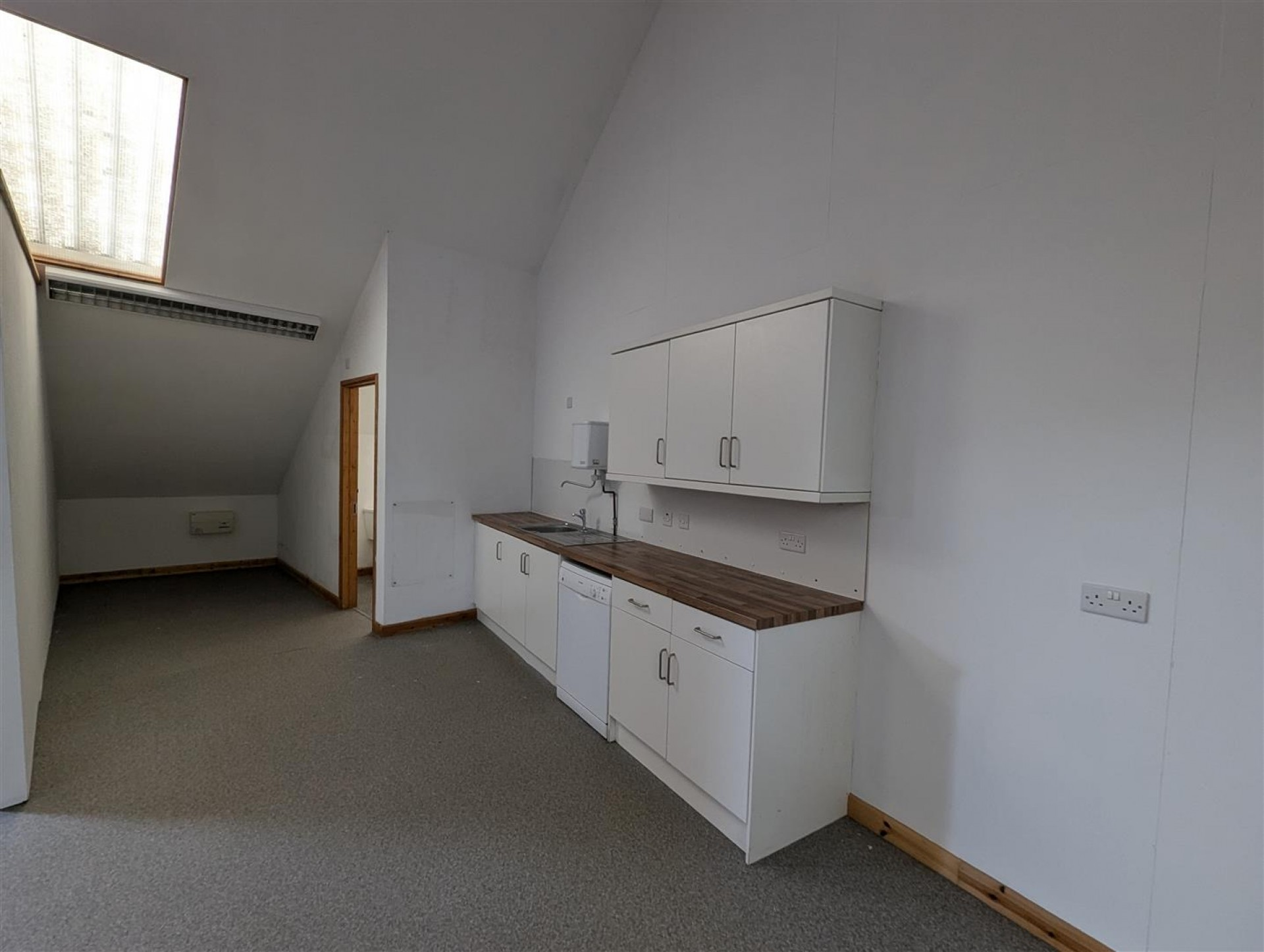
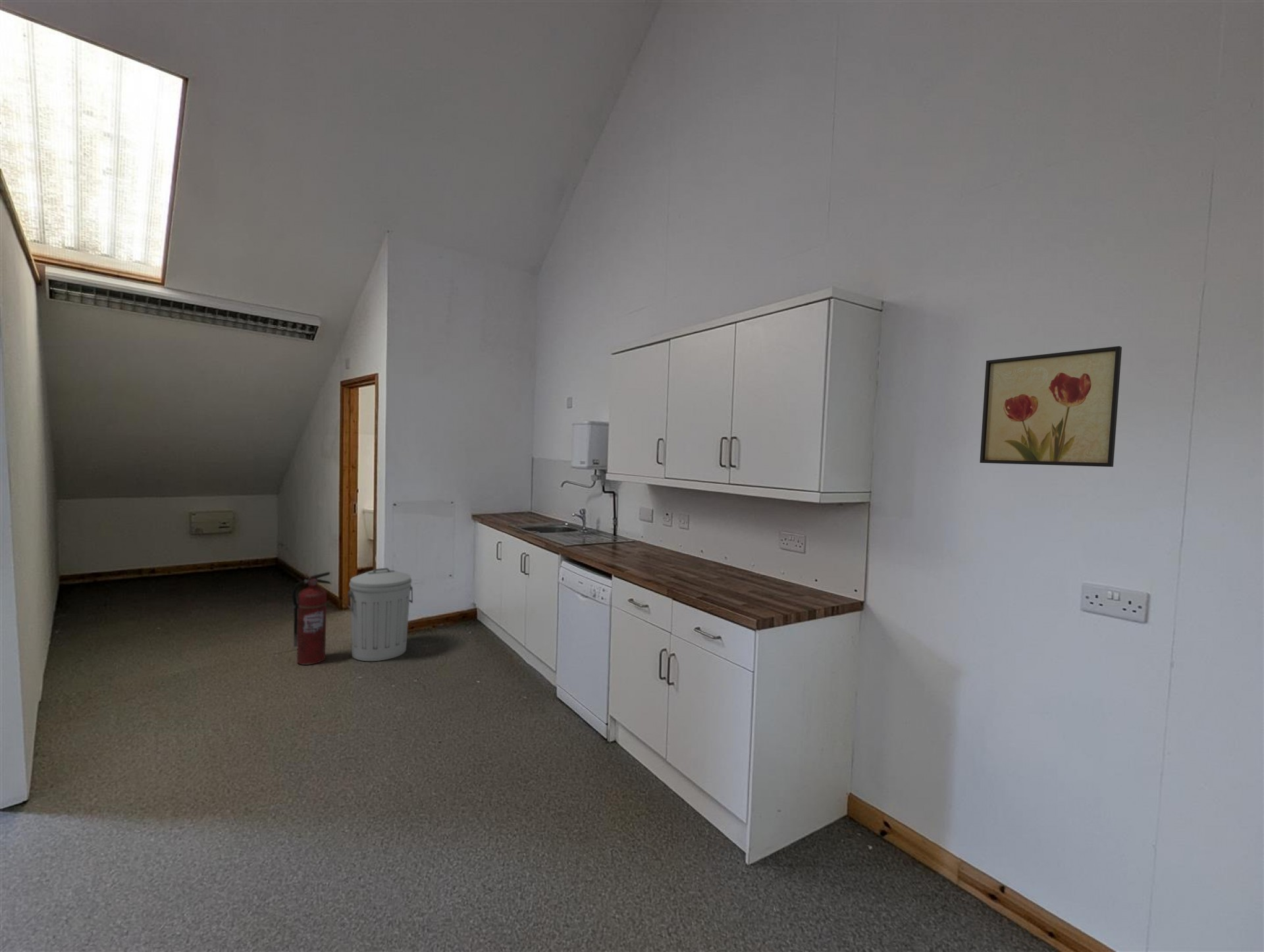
+ fire extinguisher (311, 617)
+ wall art (1045, 410)
+ trash can (381, 610)
